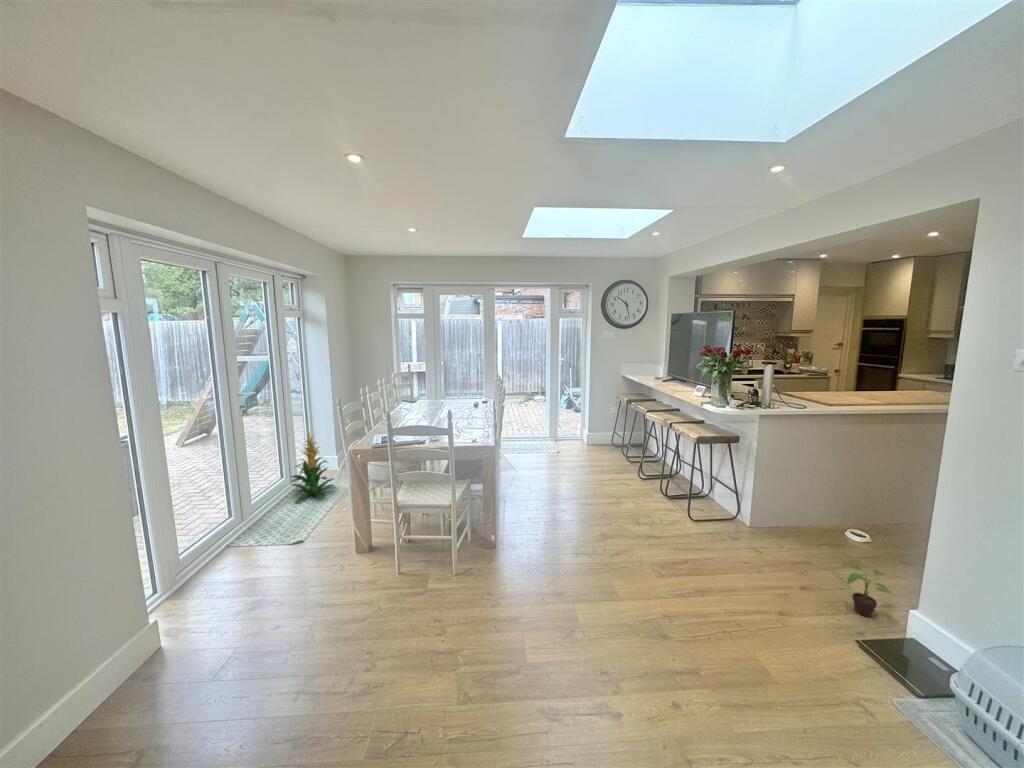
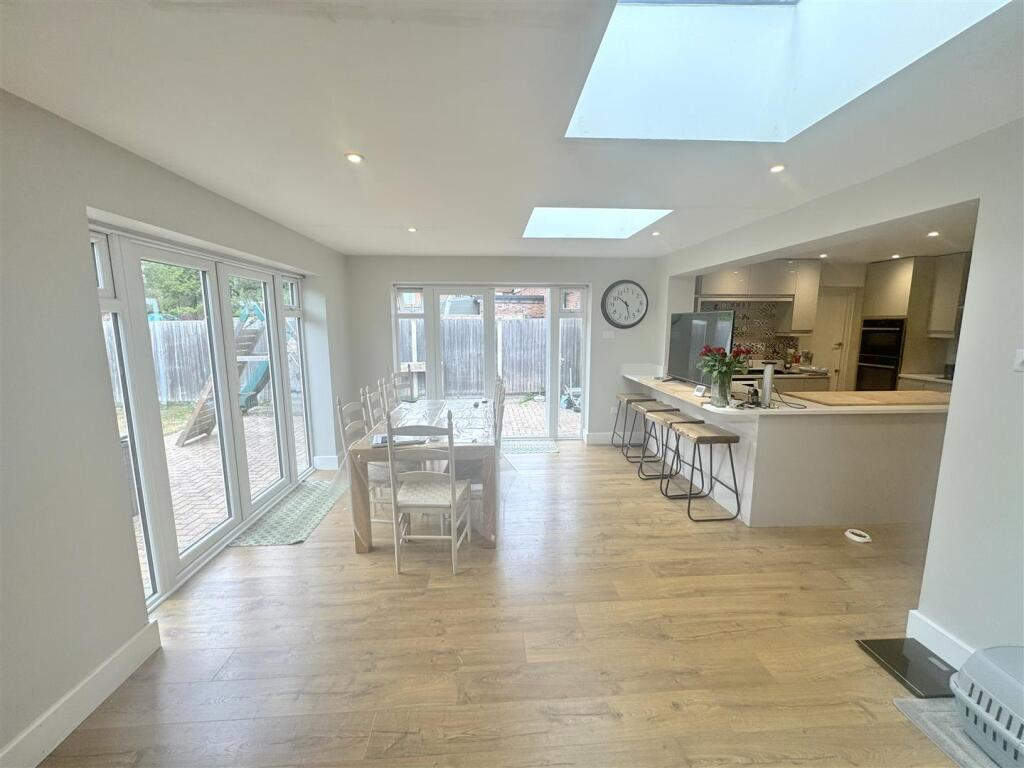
- potted plant (865, 592)
- indoor plant (311, 464)
